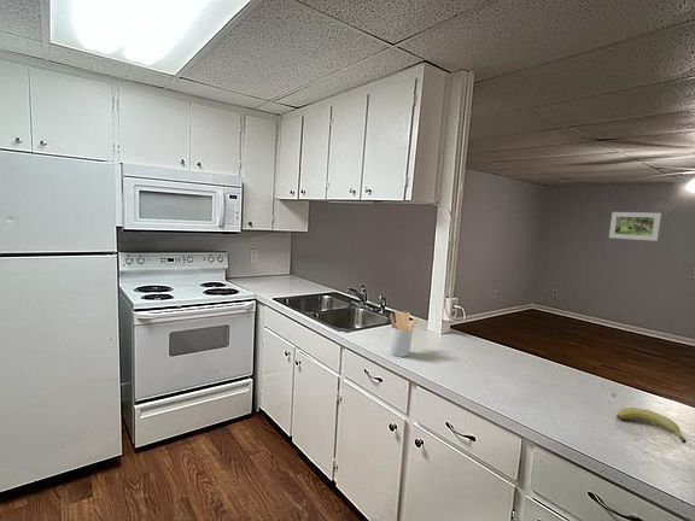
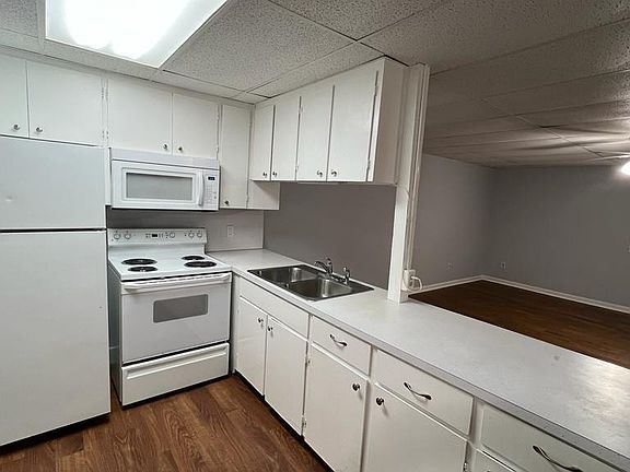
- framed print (633, 226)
- fruit (652, 421)
- utensil holder (401, 332)
